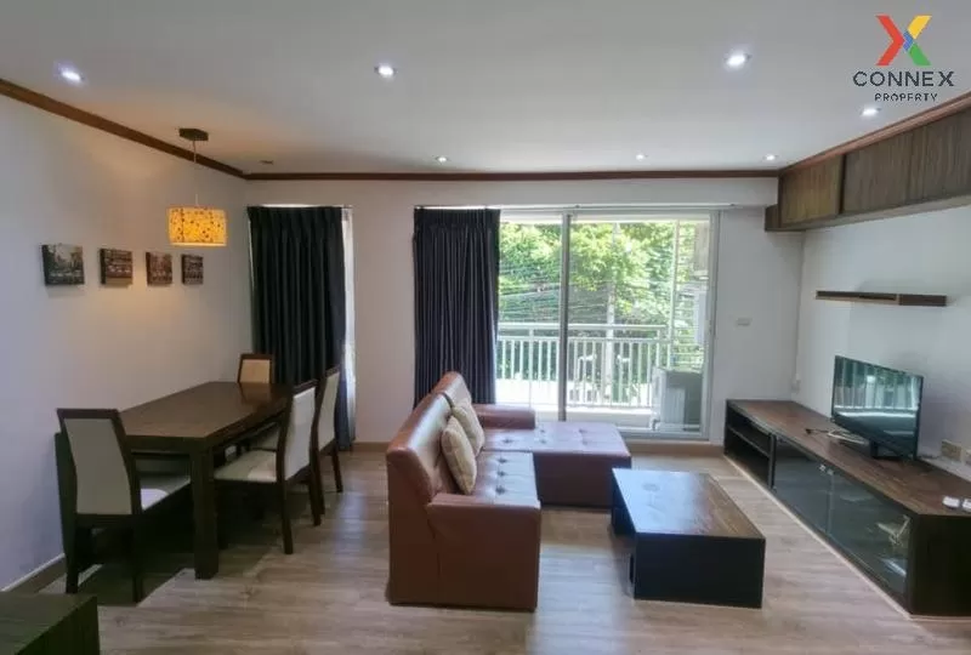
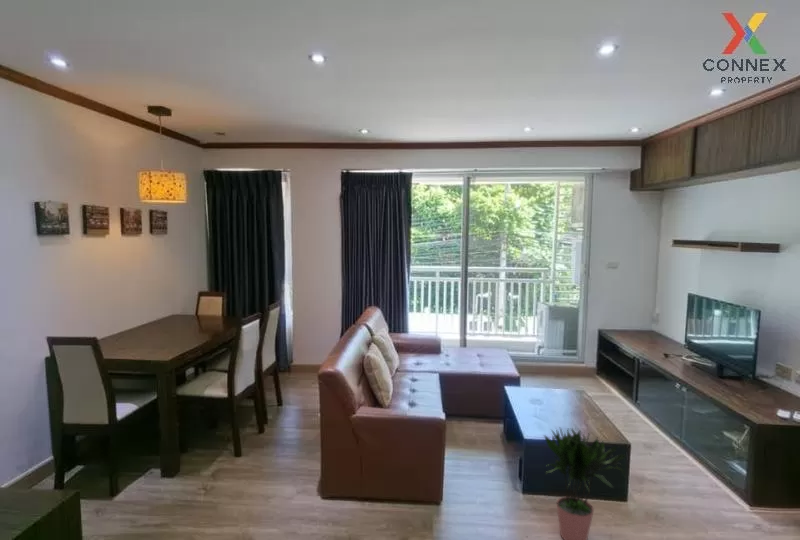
+ potted plant (578, 478)
